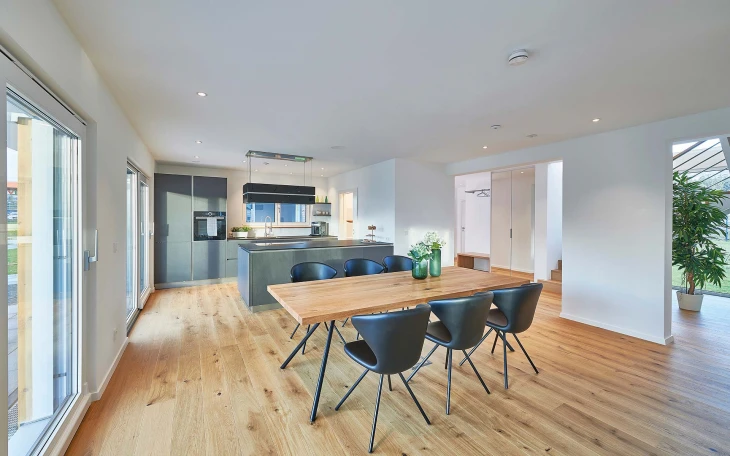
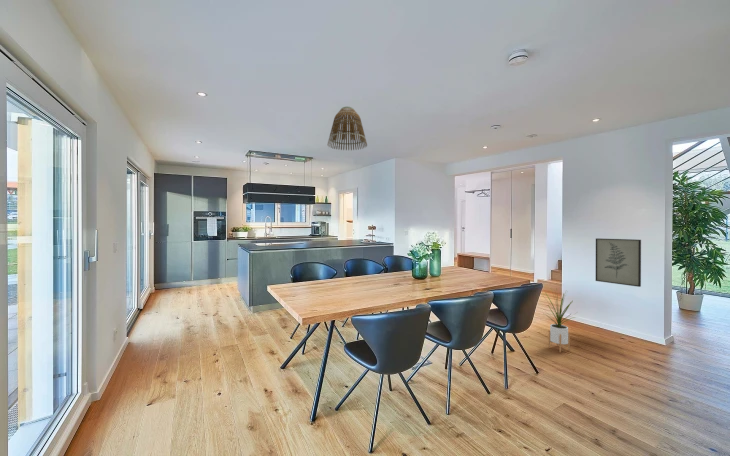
+ lamp shade (346, 127)
+ wall art (617, 261)
+ house plant (558, 319)
